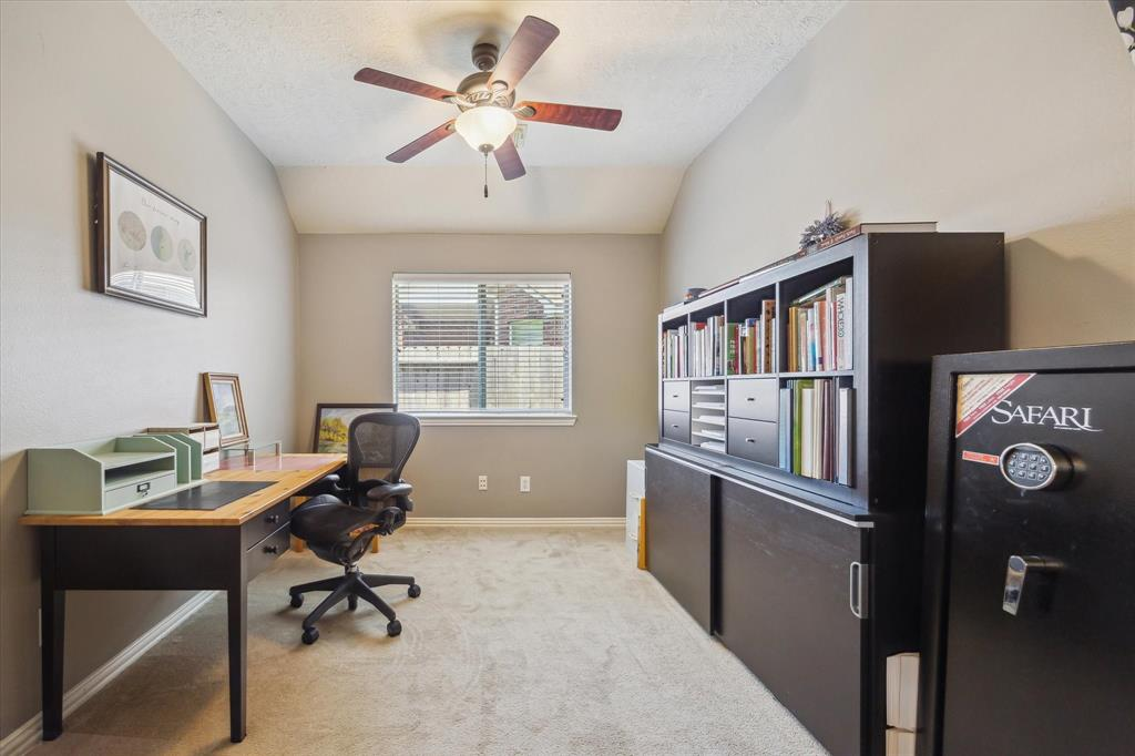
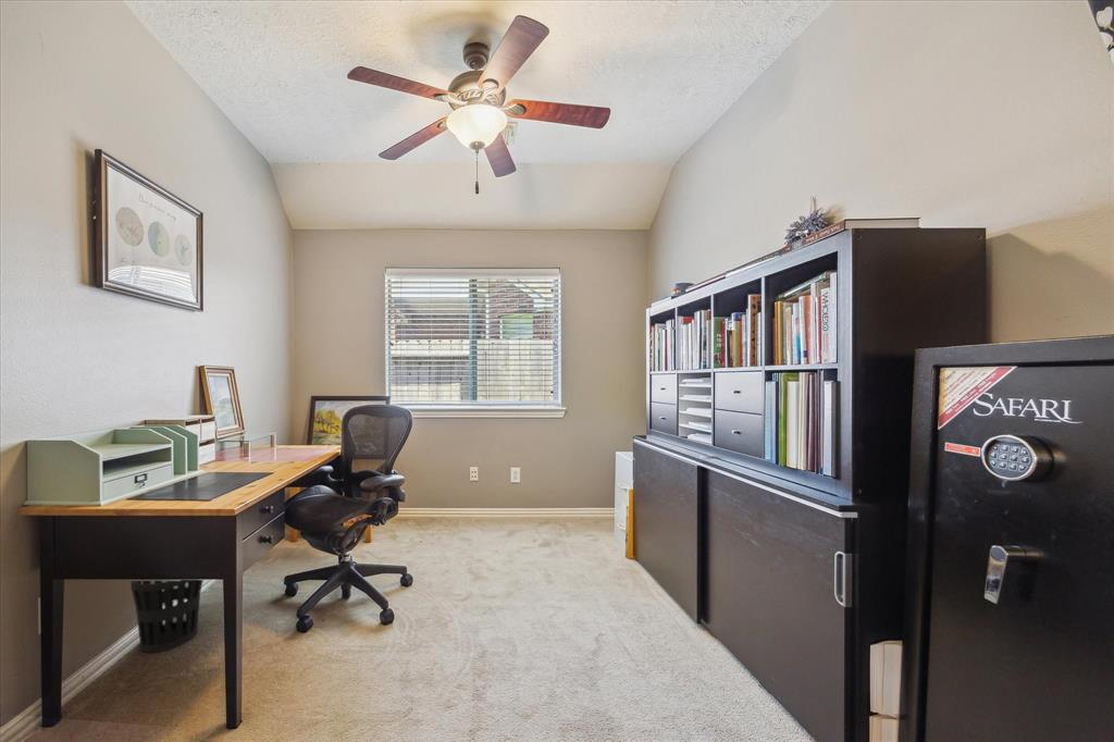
+ wastebasket (169, 605)
